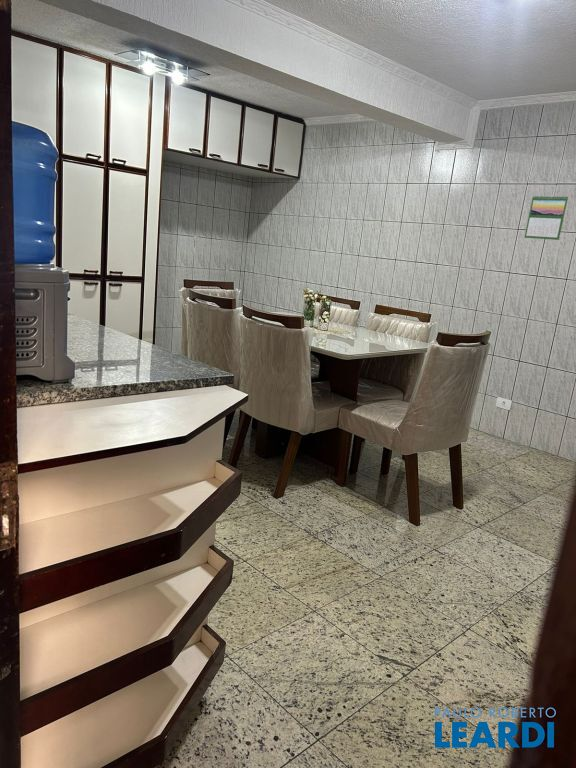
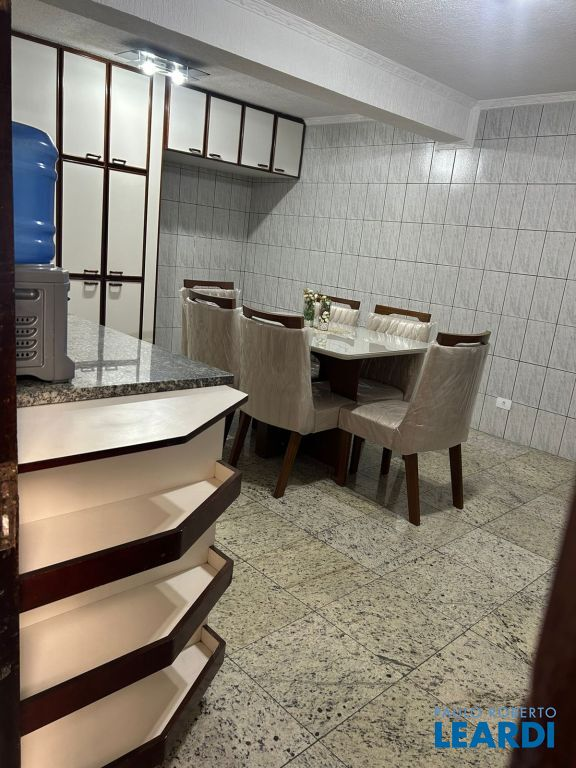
- calendar (545, 217)
